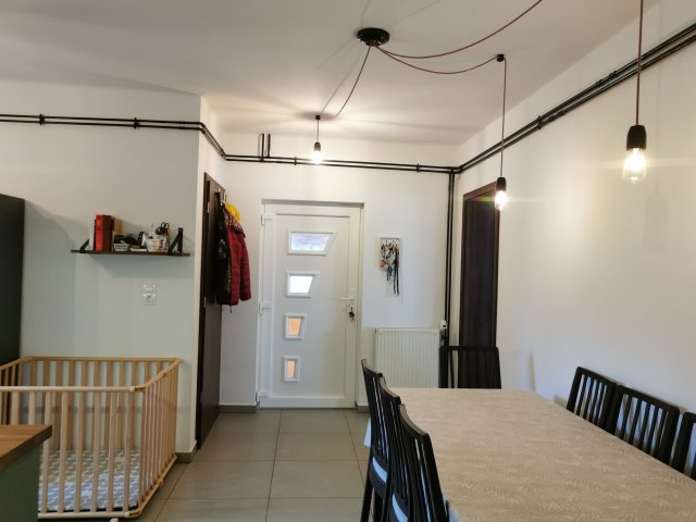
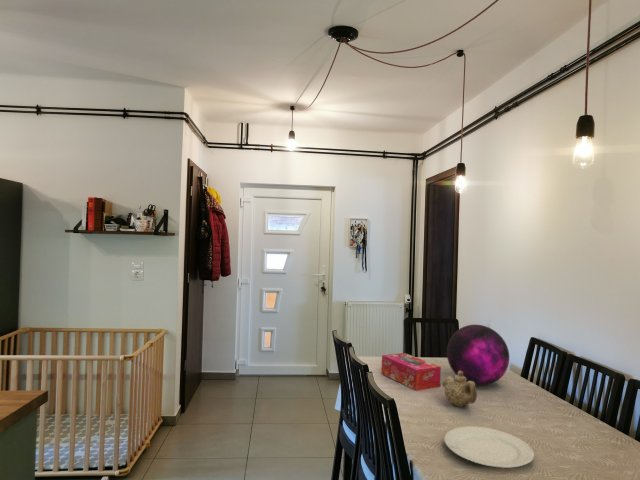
+ decorative orb (477, 354)
+ teapot (460, 388)
+ chinaware (487, 448)
+ tissue box (409, 370)
